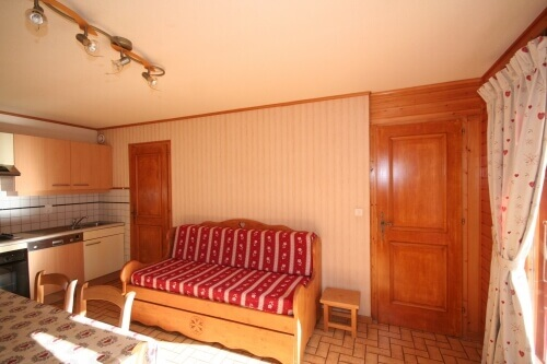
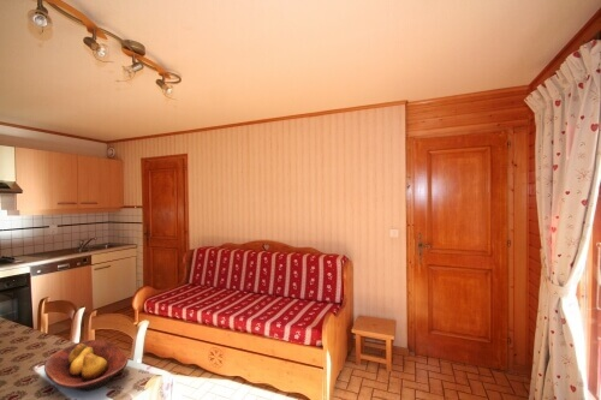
+ fruit bowl (87, 360)
